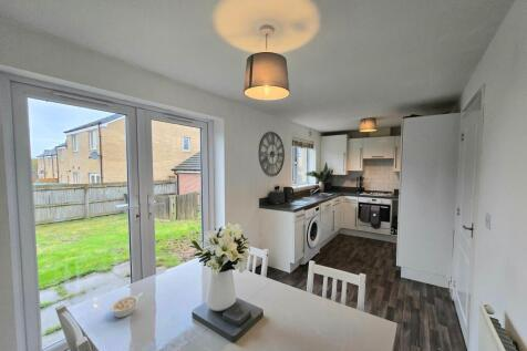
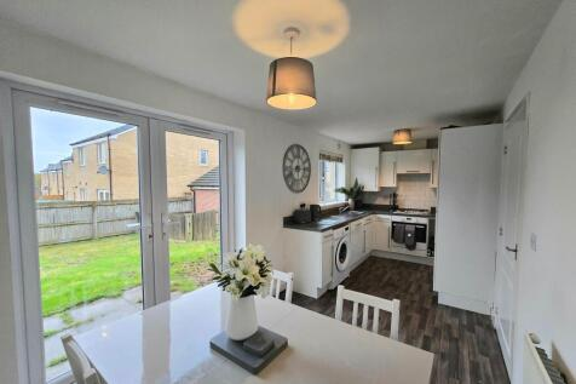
- legume (125, 306)
